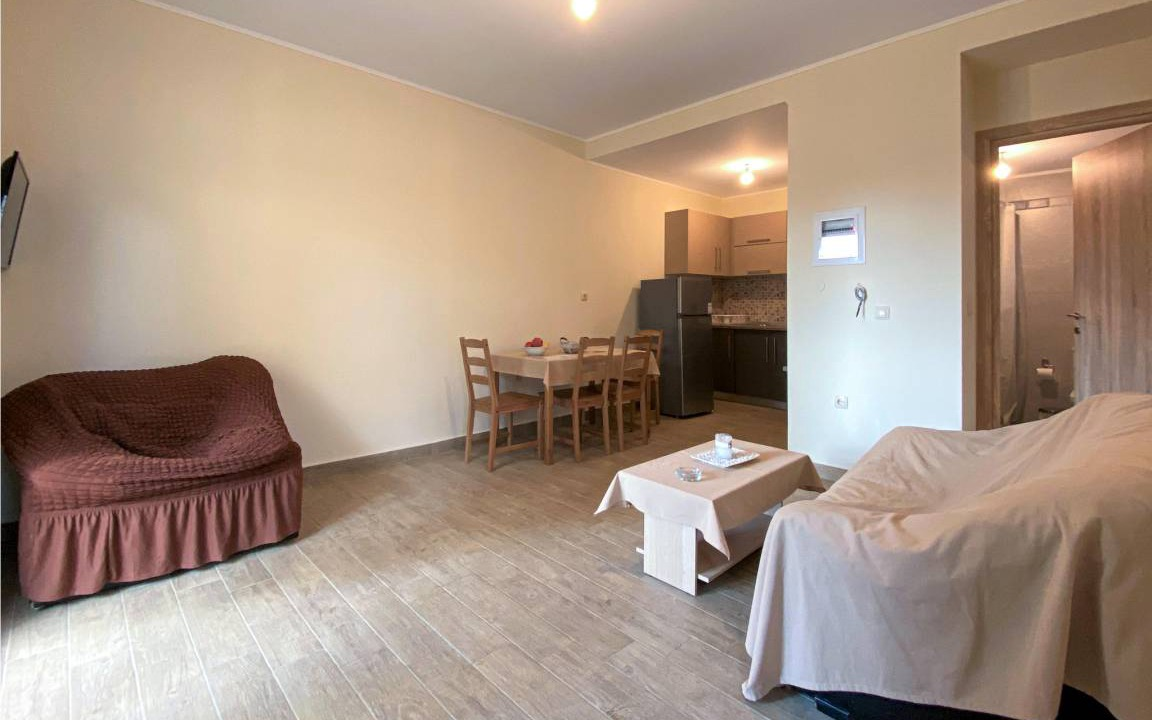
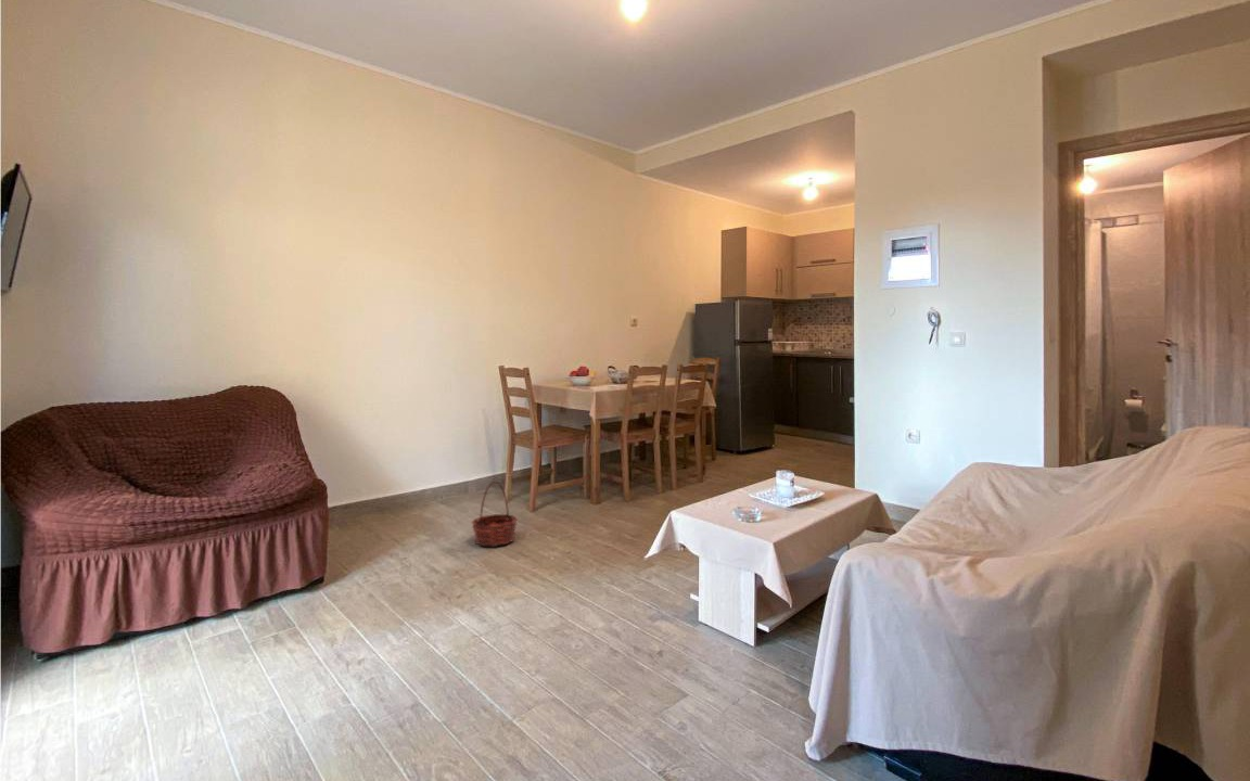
+ basket (494, 514)
